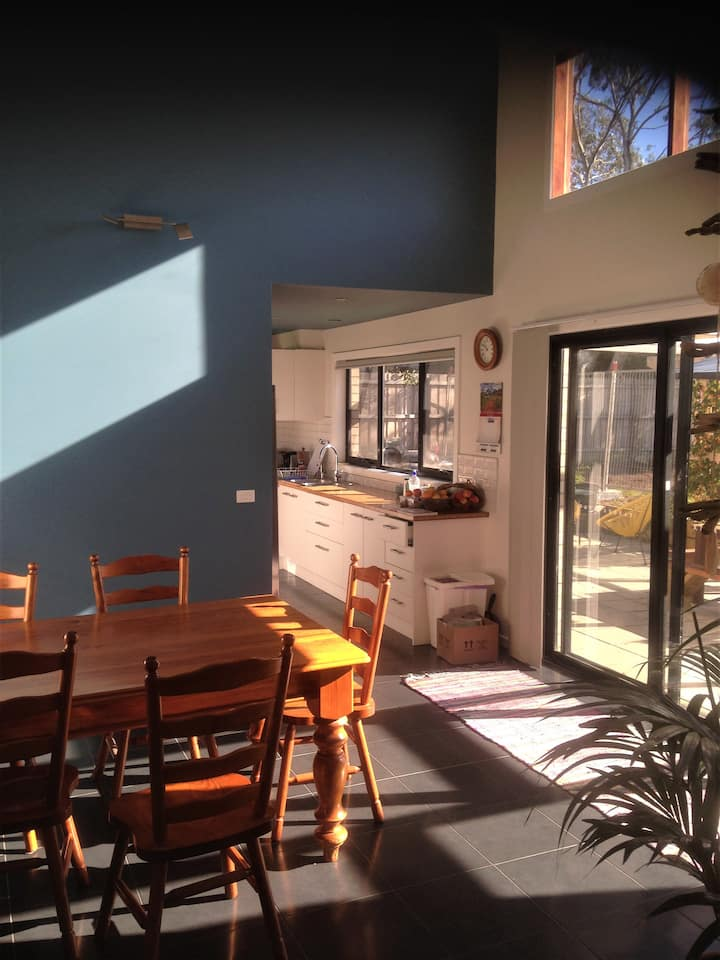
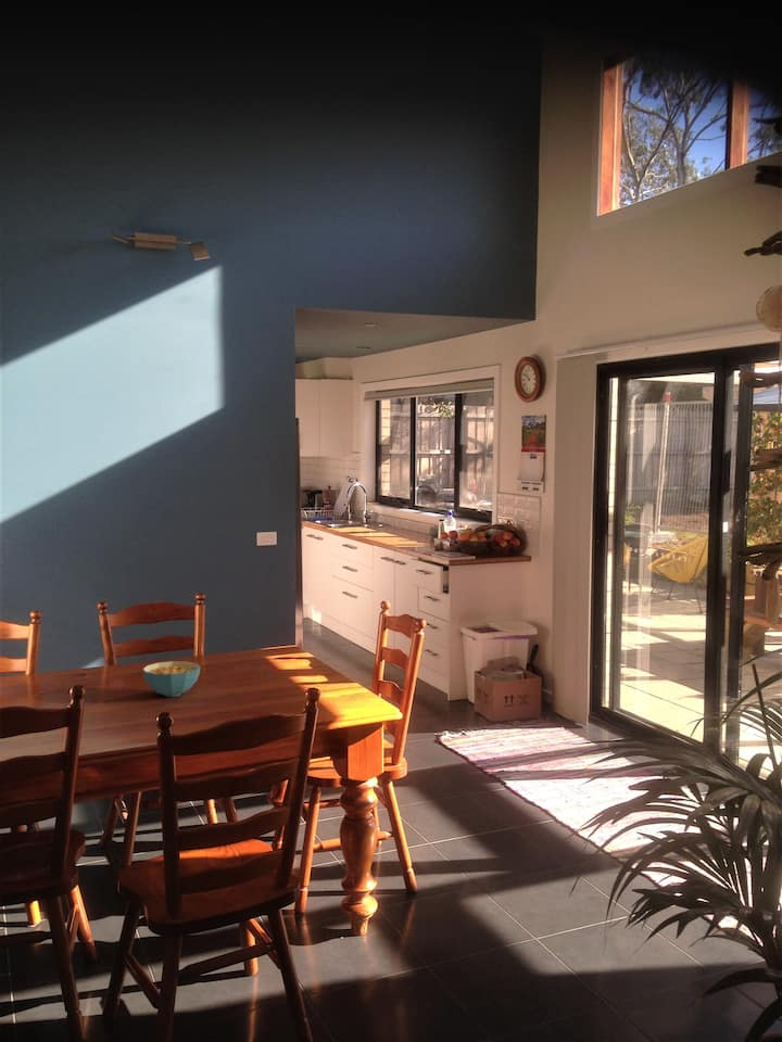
+ cereal bowl (172, 681)
